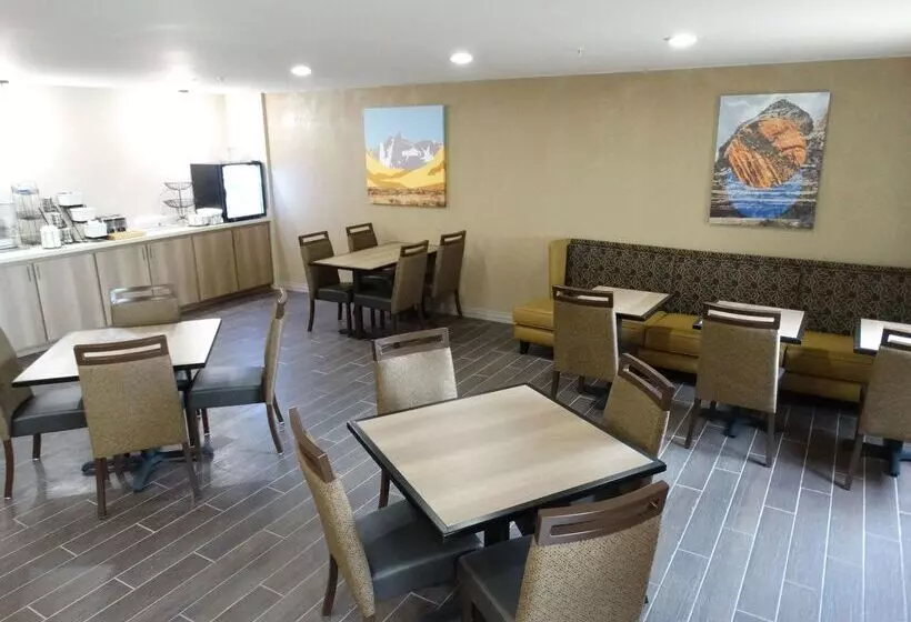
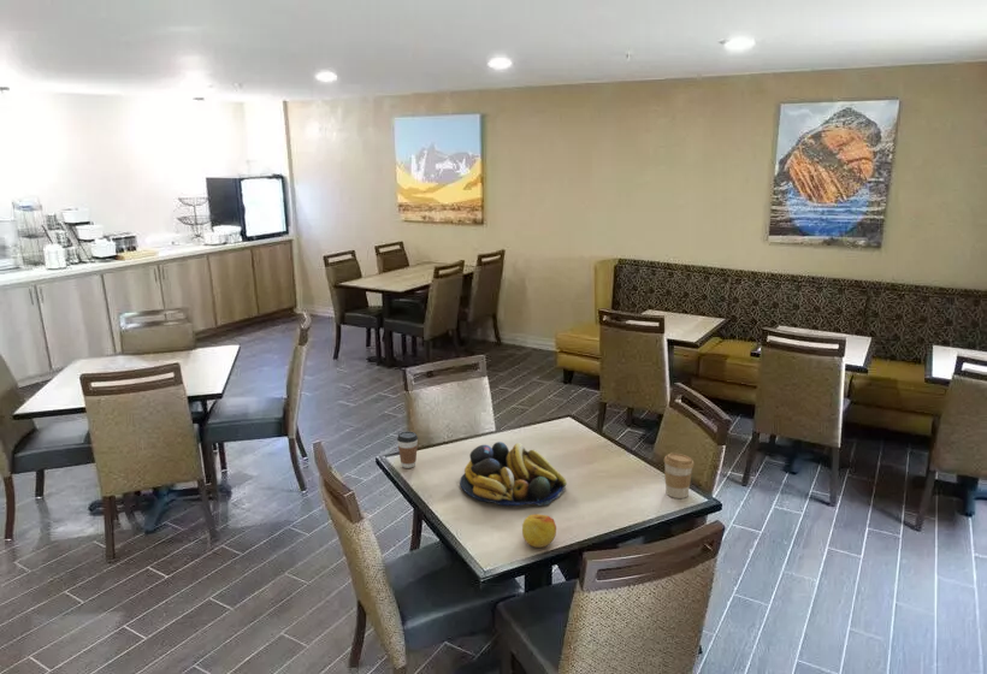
+ apple (538, 530)
+ coffee cup (678, 474)
+ coffee cup (407, 449)
+ fruit bowl (512, 466)
